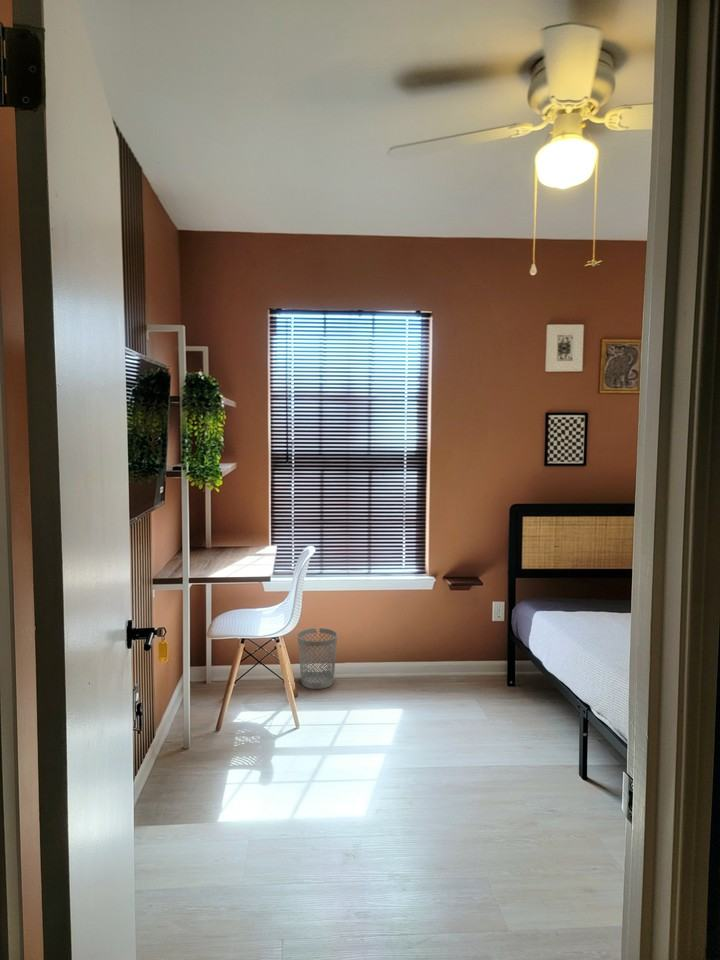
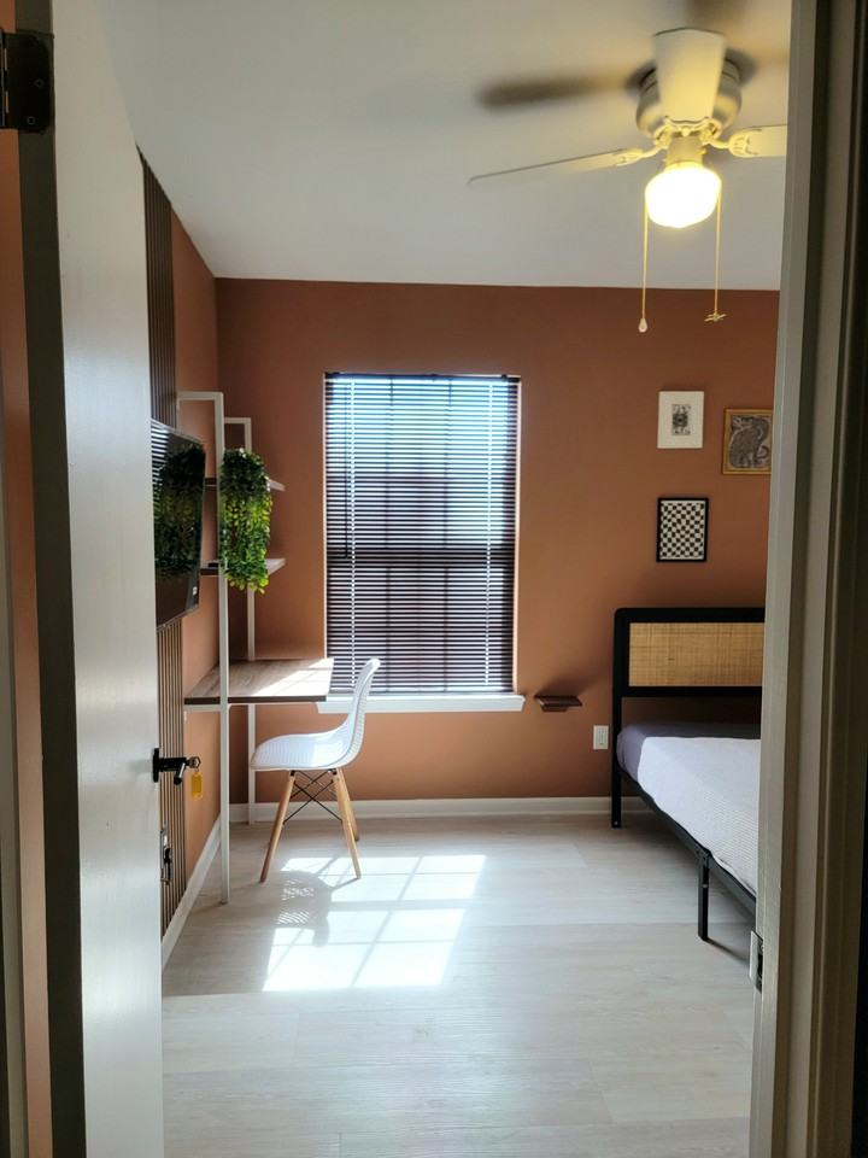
- wastebasket (316, 658)
